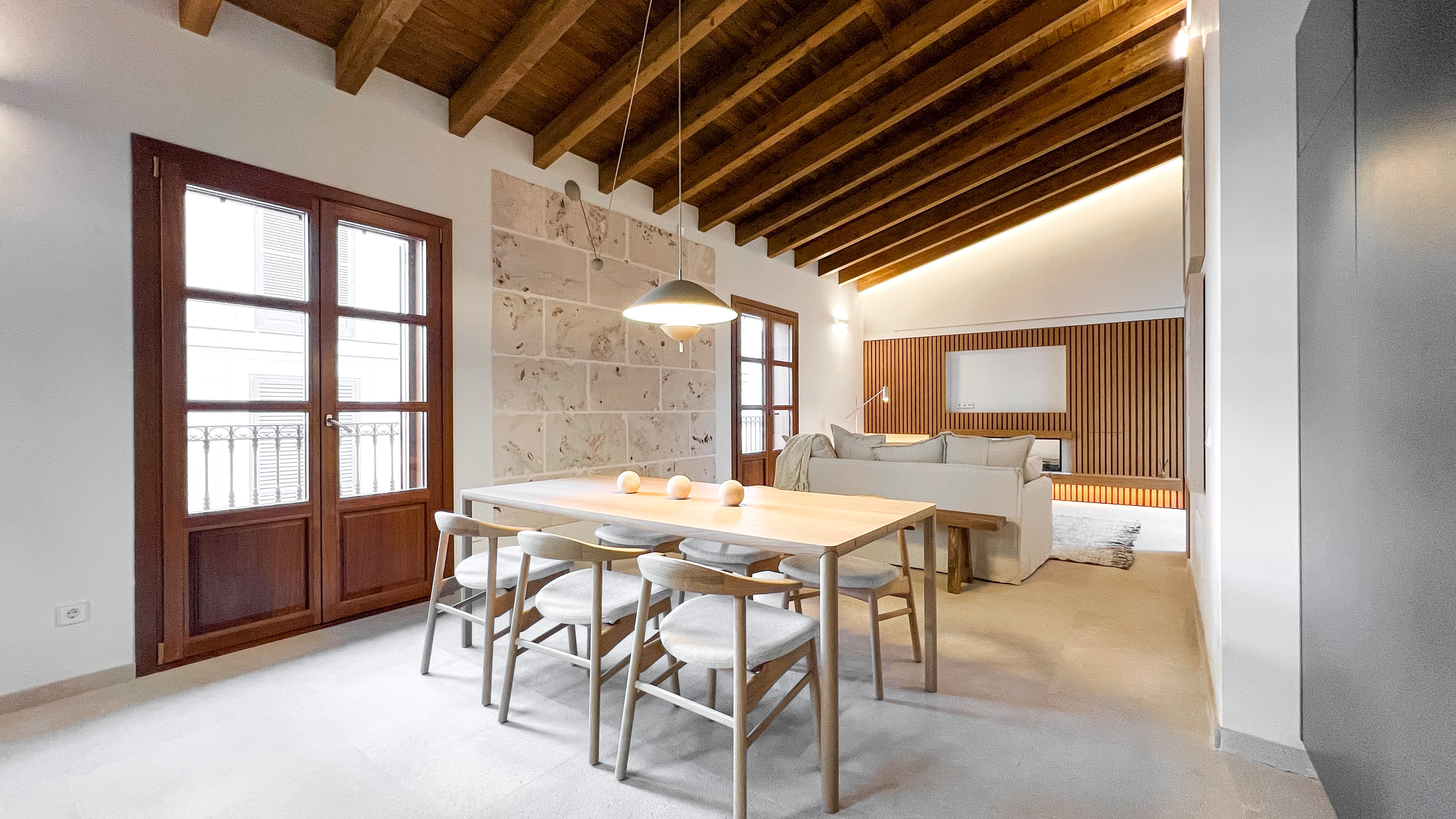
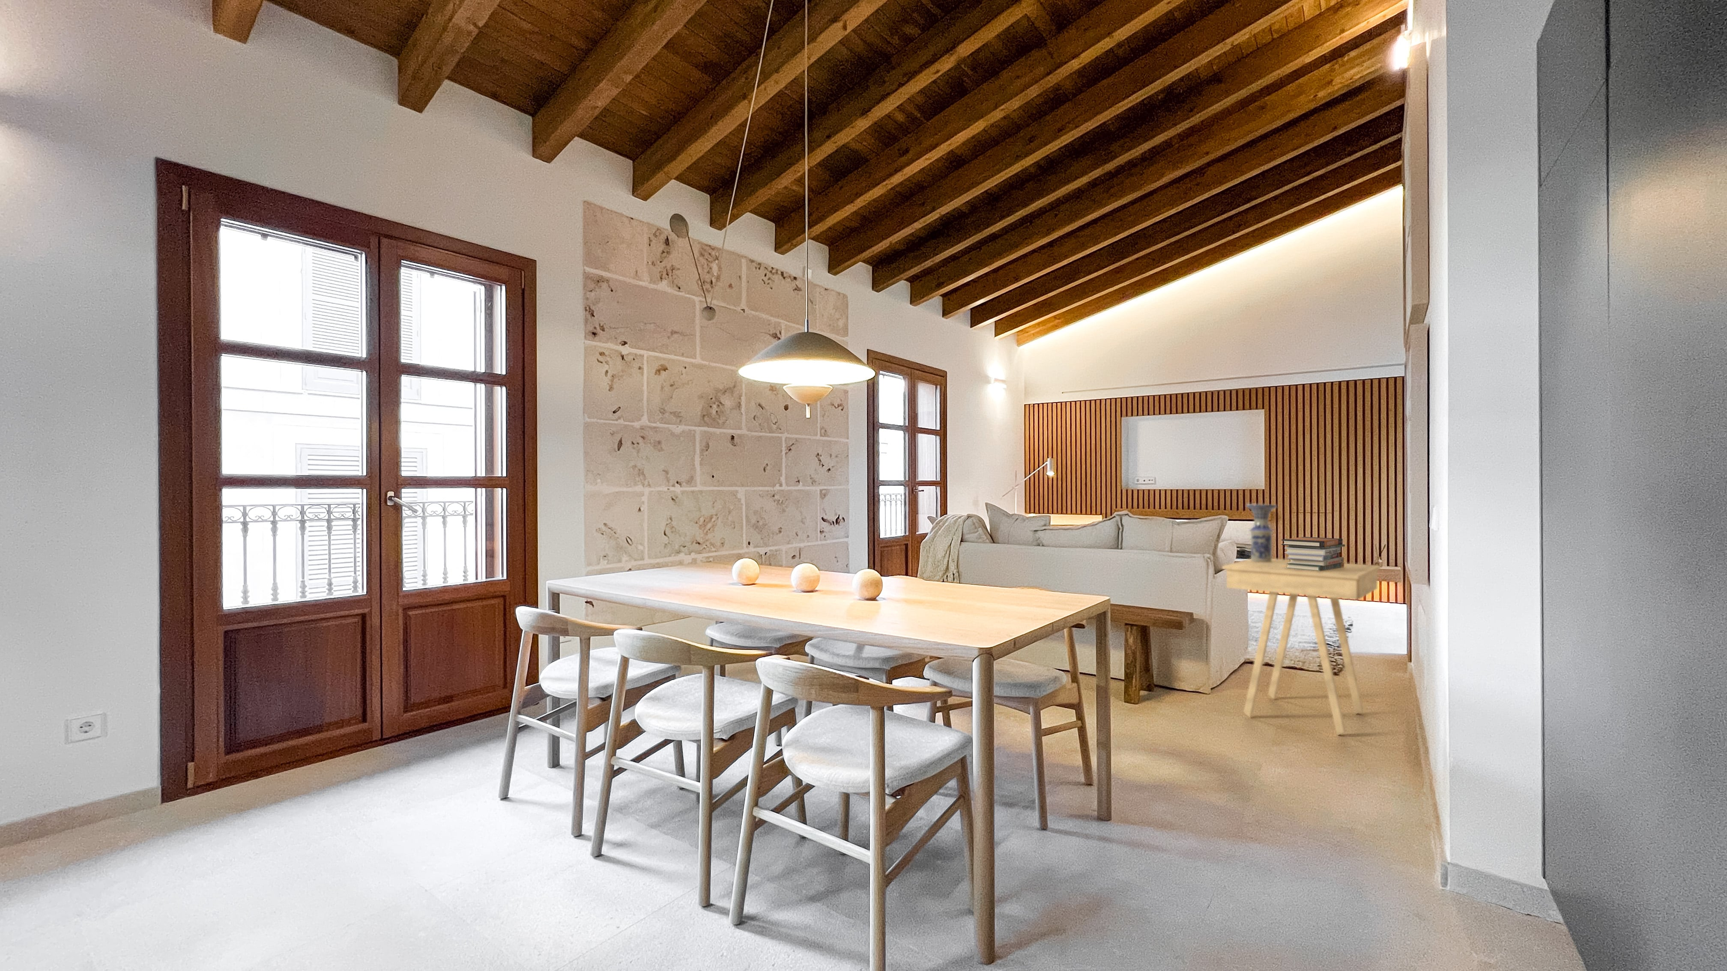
+ vase (1261, 532)
+ book stack (1313, 552)
+ side table (1288, 638)
